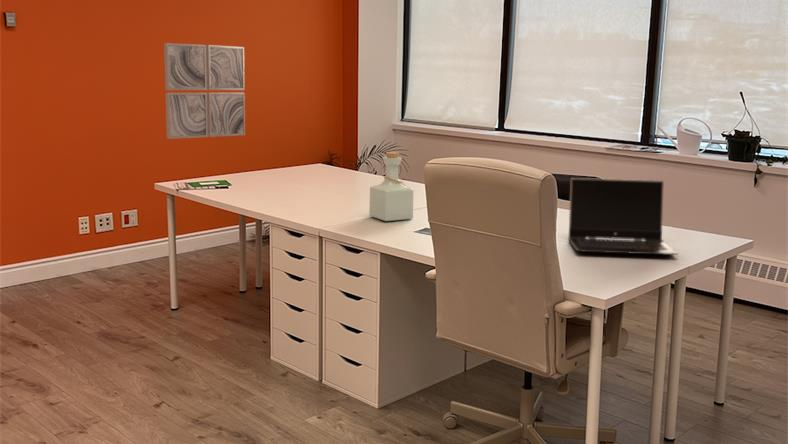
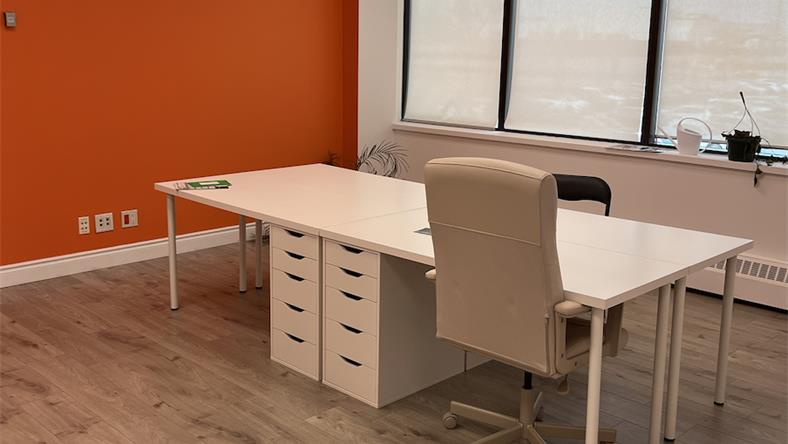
- laptop computer (621, 216)
- bottle (394, 185)
- wall art (206, 89)
